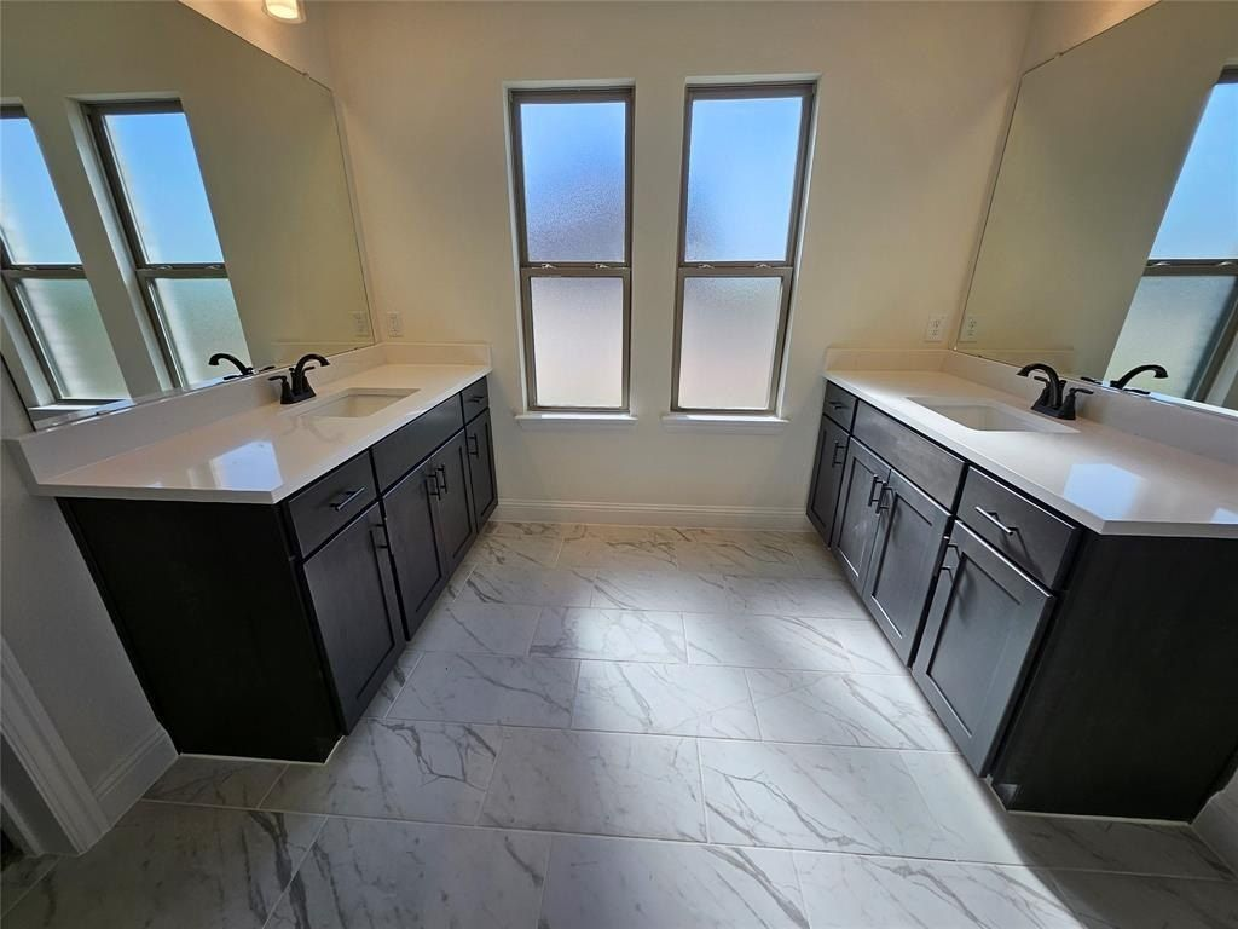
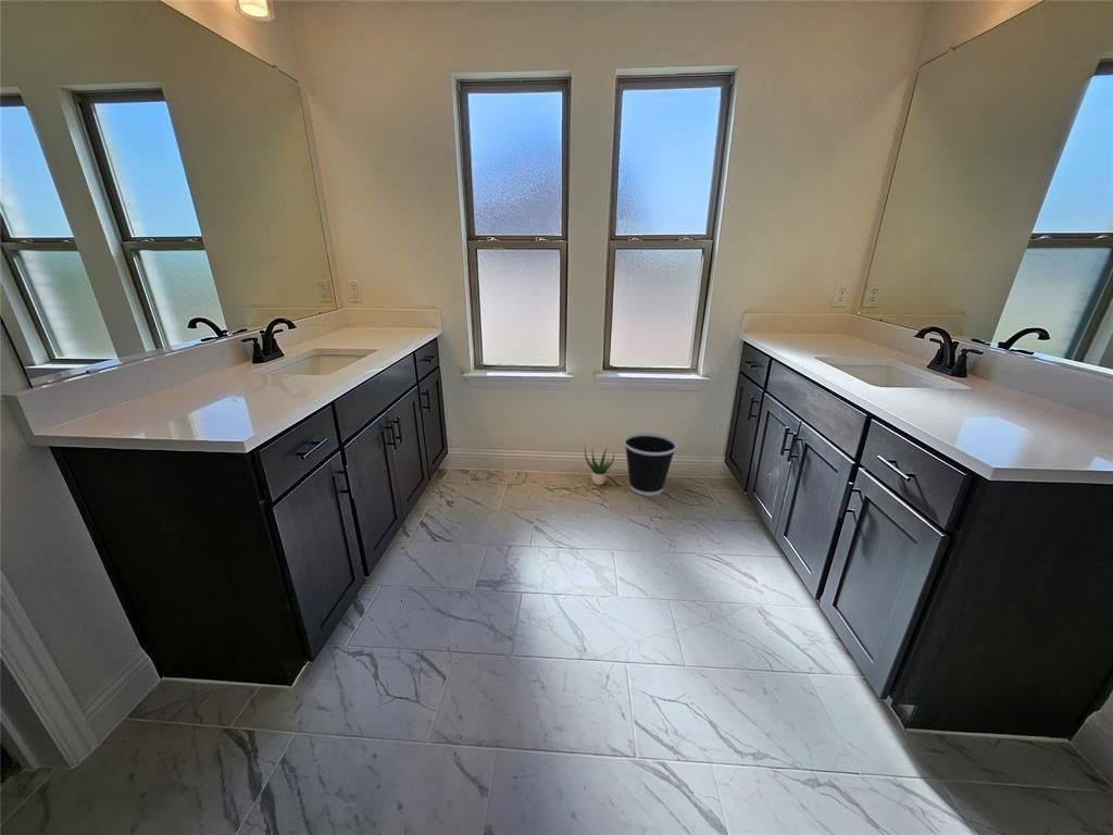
+ potted plant (599, 464)
+ wastebasket (648, 464)
